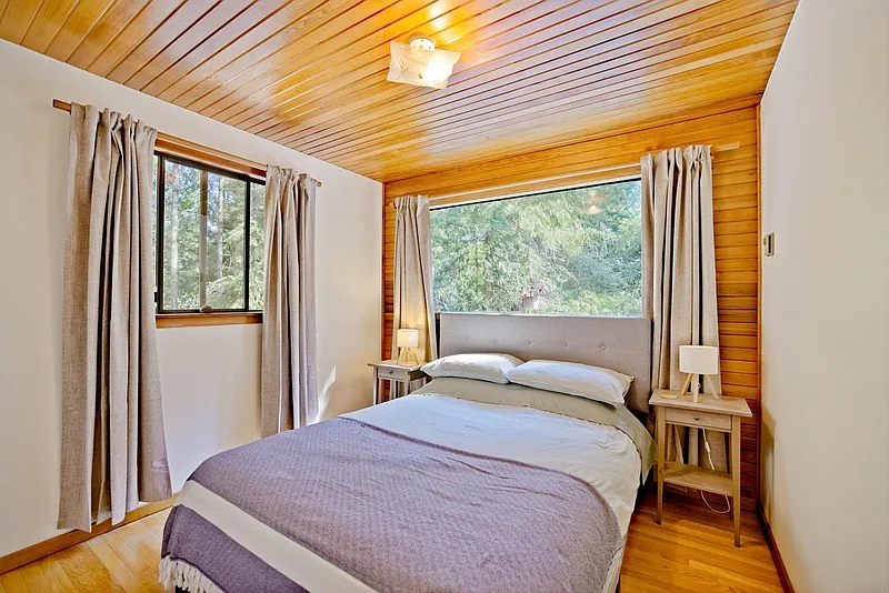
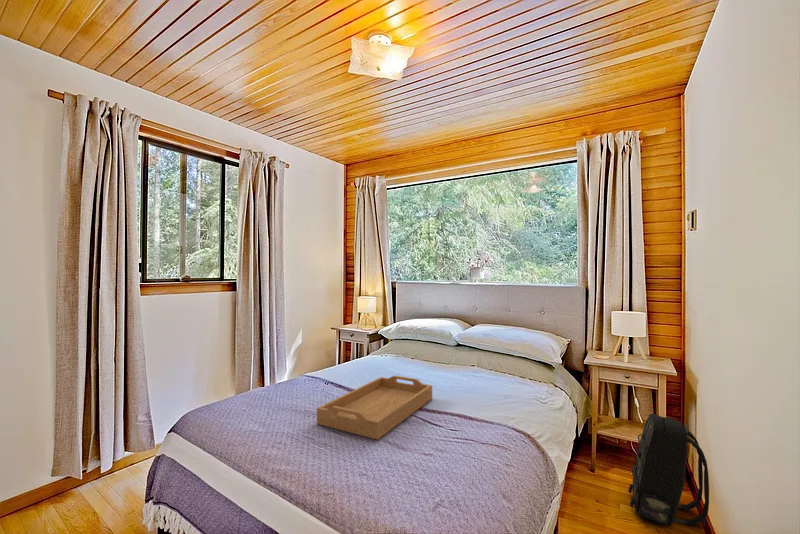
+ serving tray (379, 400)
+ backpack (665, 465)
